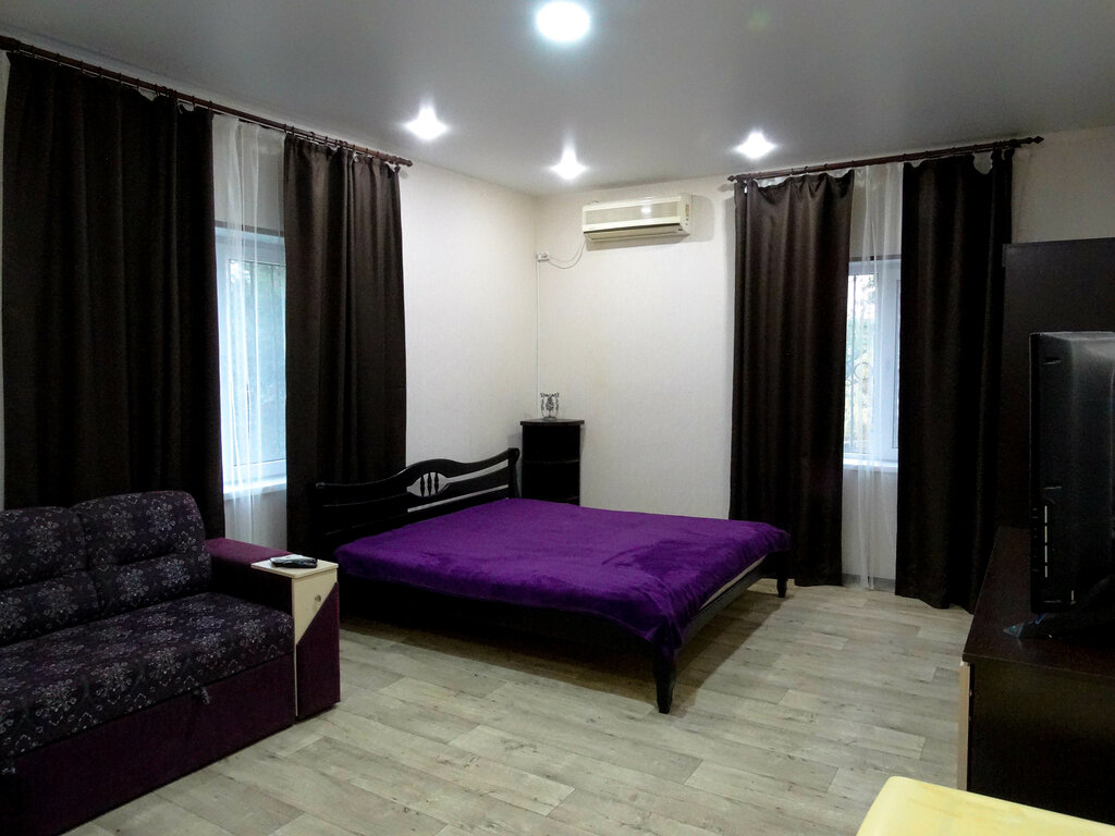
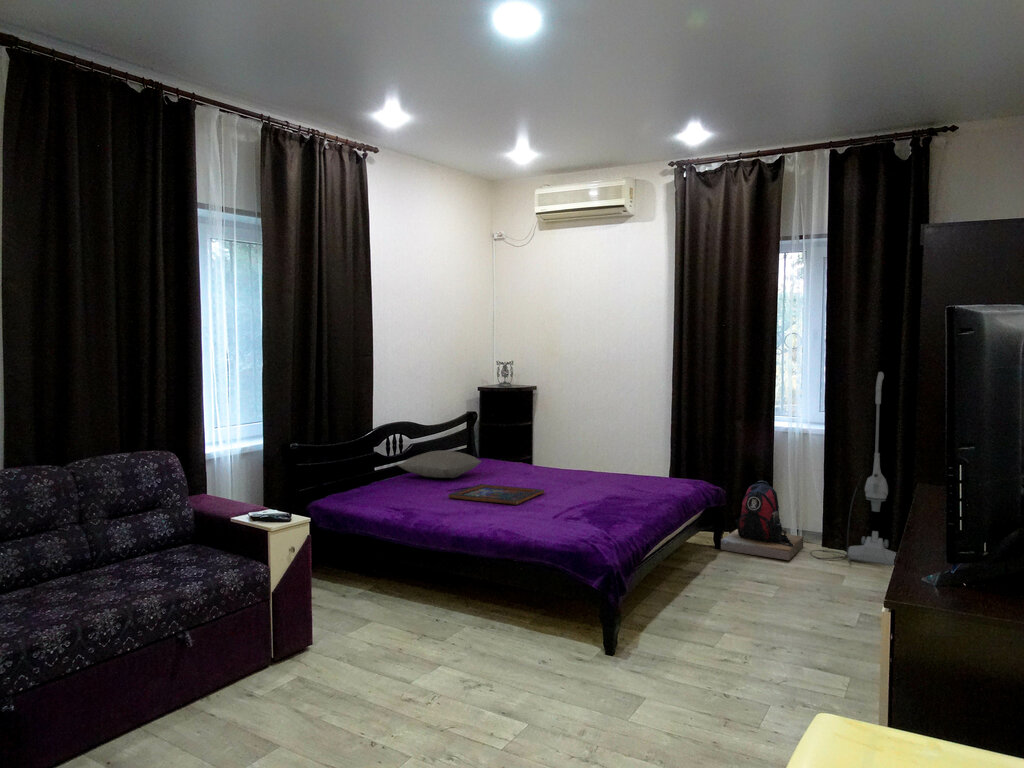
+ pillow (440, 464)
+ vacuum cleaner (861, 476)
+ backpack (762, 514)
+ religious icon (497, 493)
